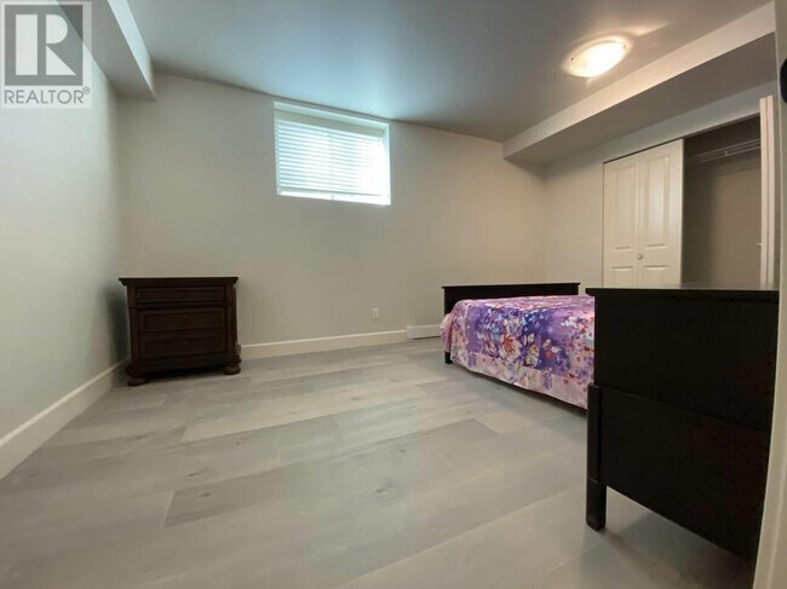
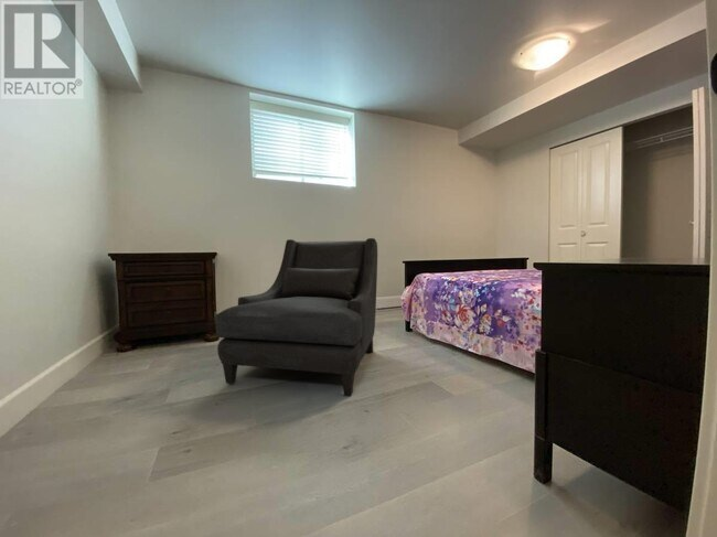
+ armchair (313, 299)
